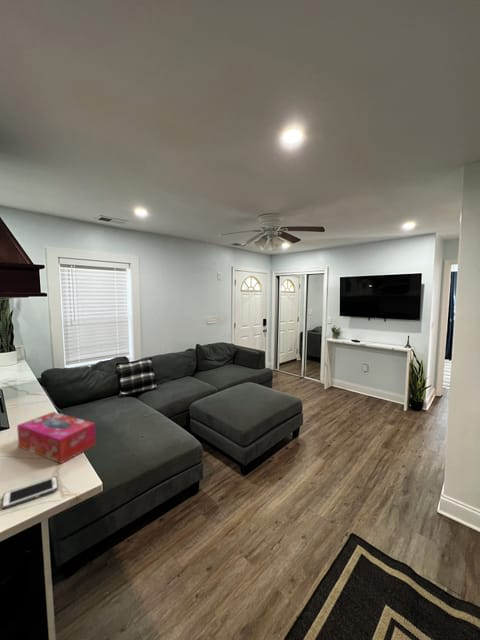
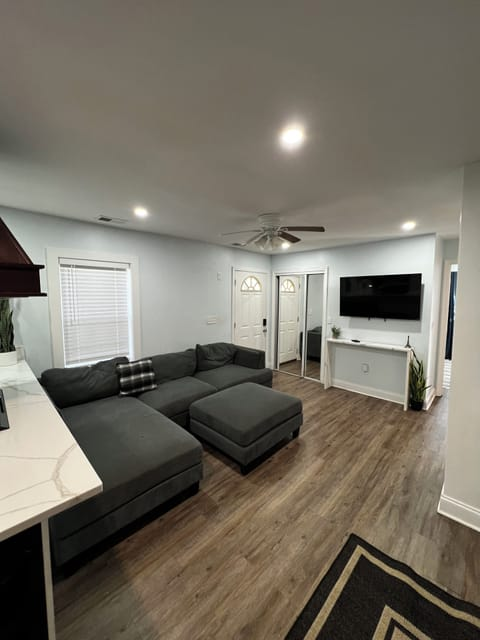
- tissue box (56, 434)
- cell phone (31, 491)
